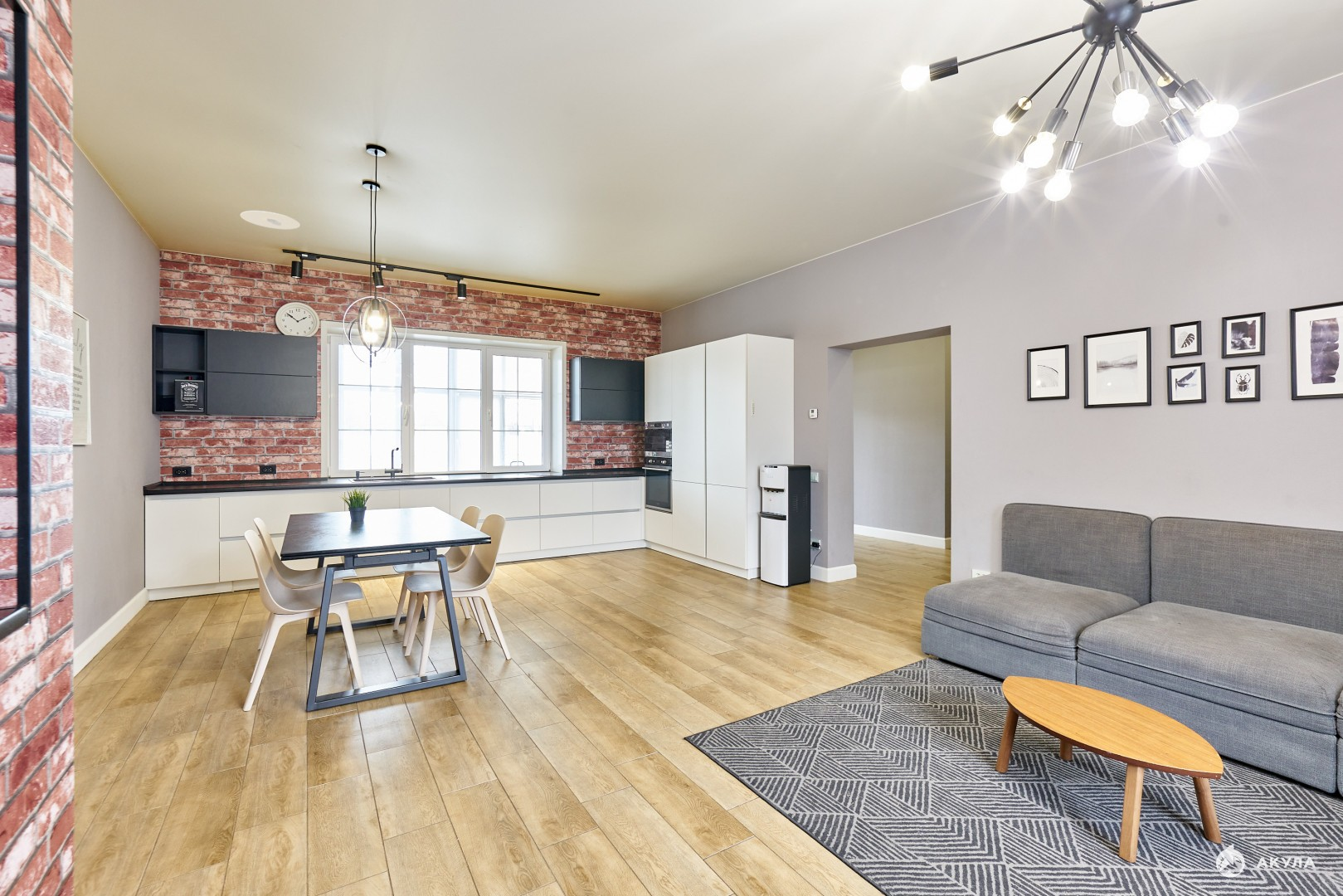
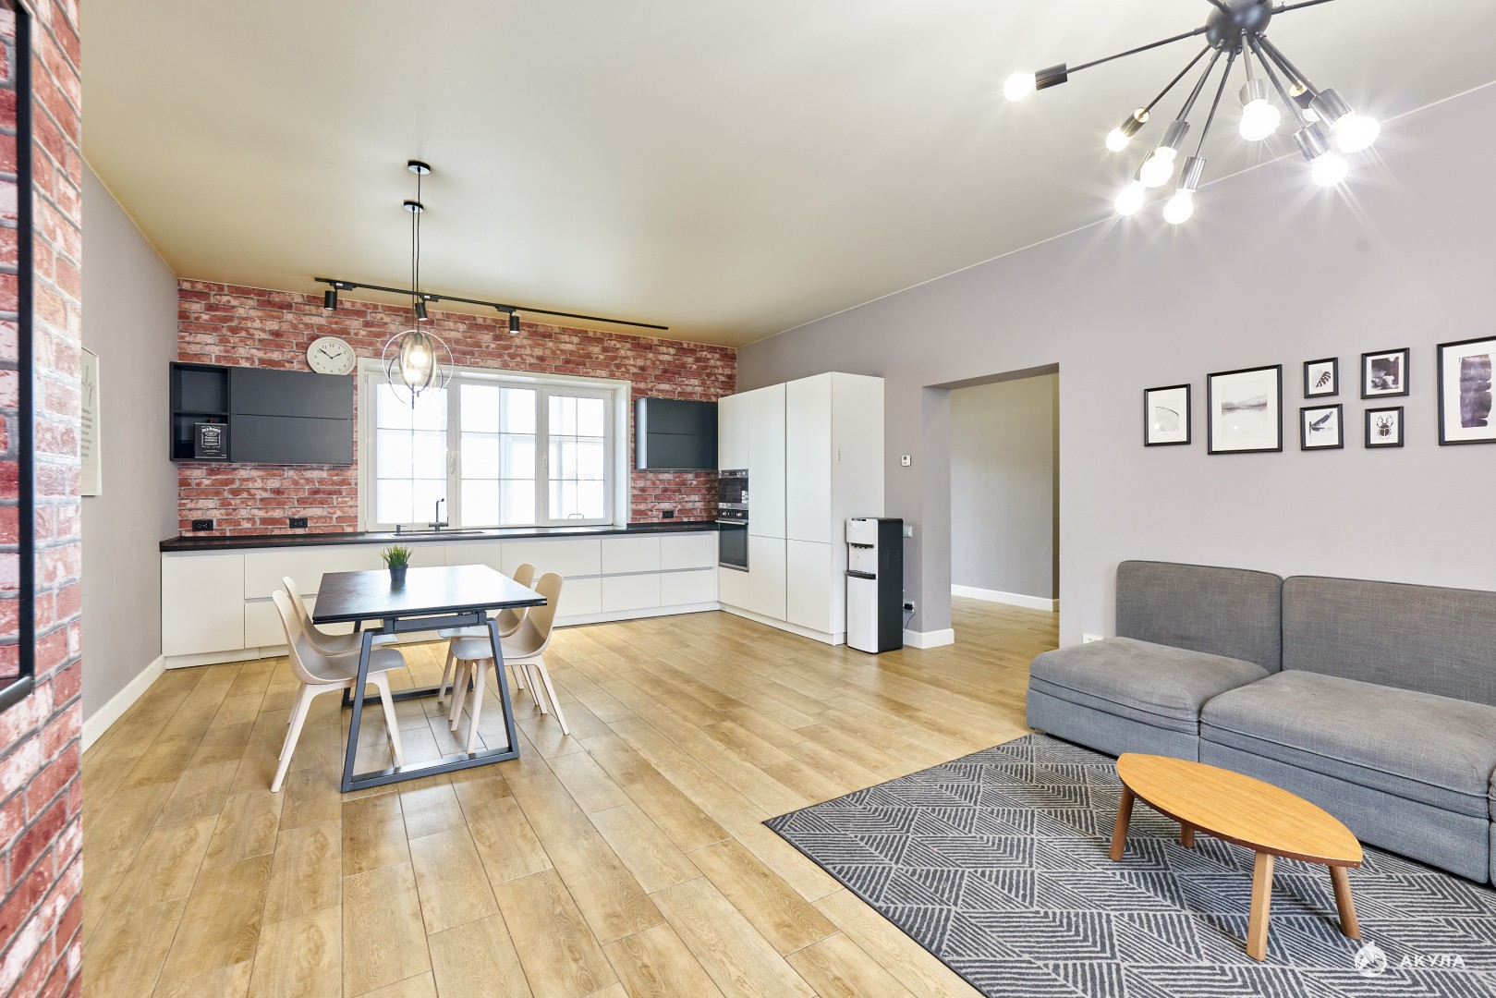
- recessed light (270, 217)
